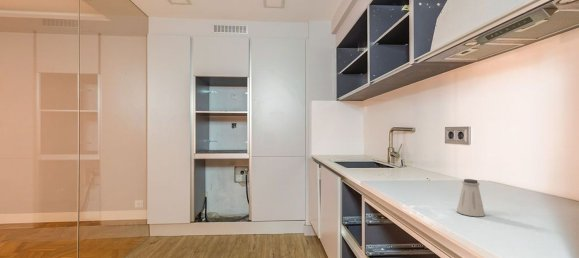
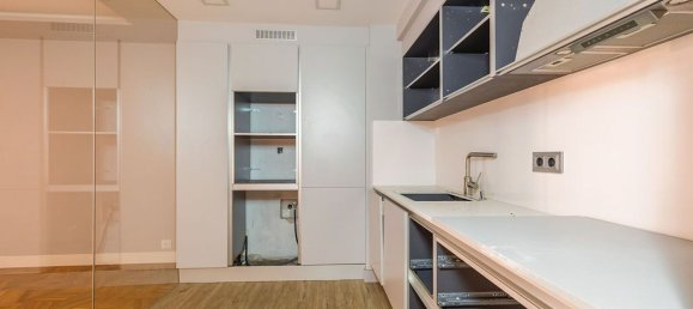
- saltshaker (470, 196)
